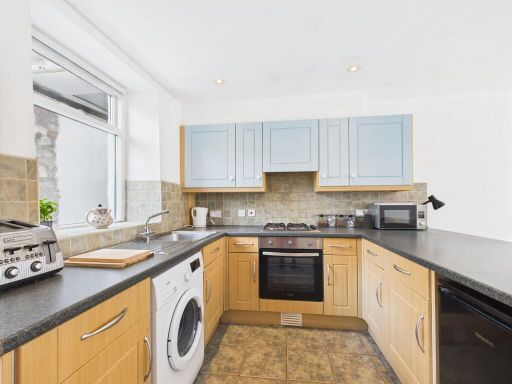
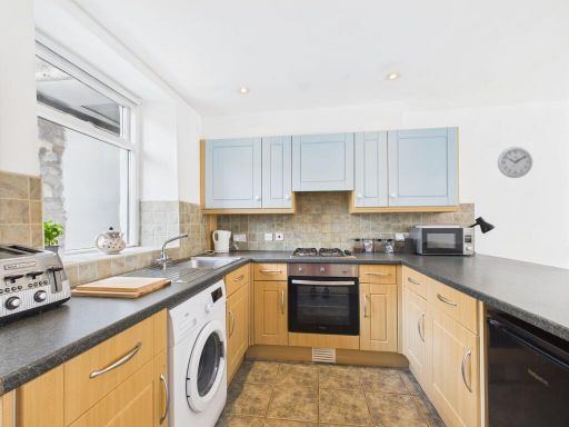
+ wall clock (515, 161)
